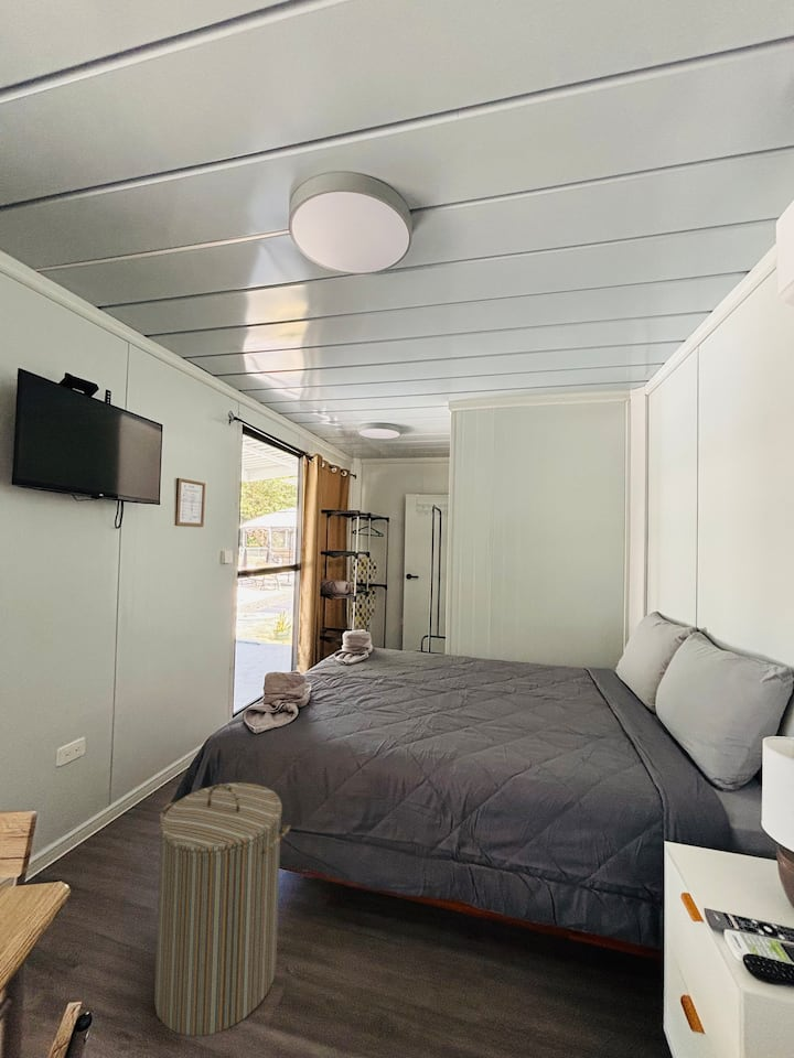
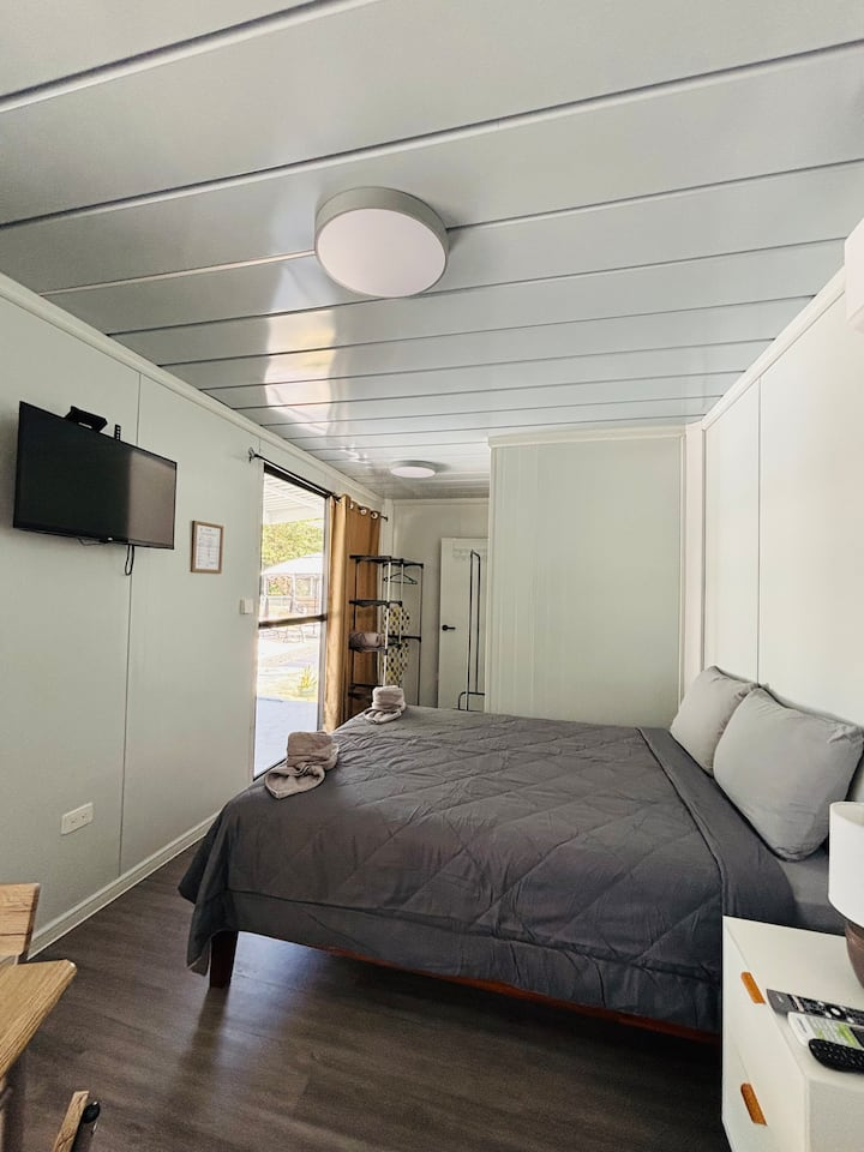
- laundry hamper (221, 881)
